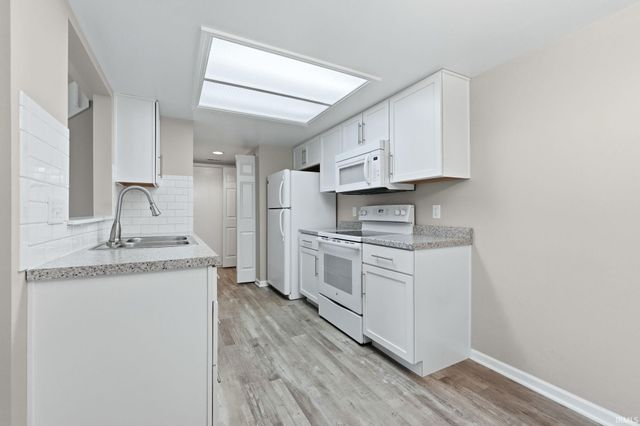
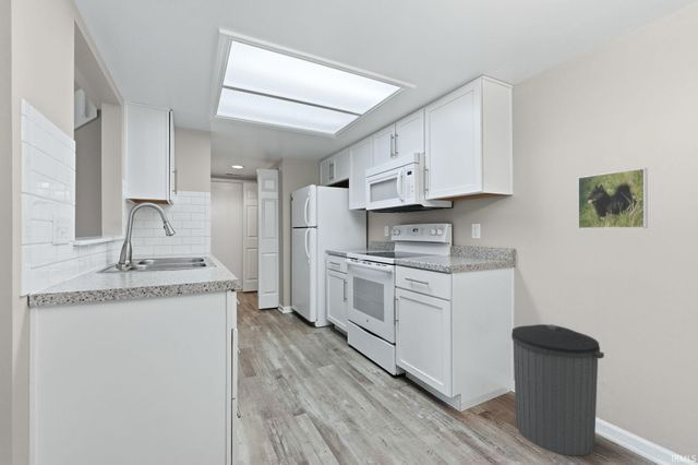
+ trash can (553, 379)
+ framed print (610, 200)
